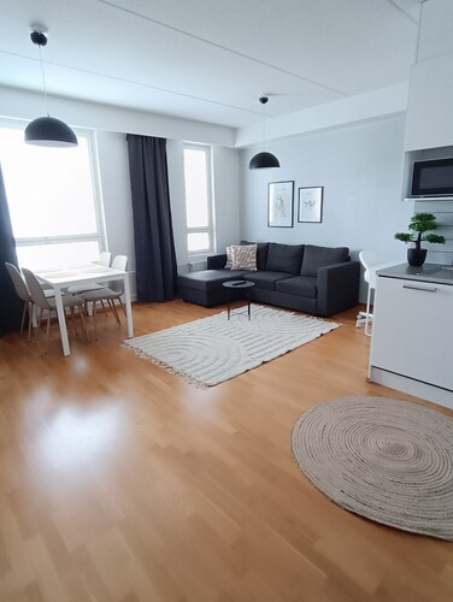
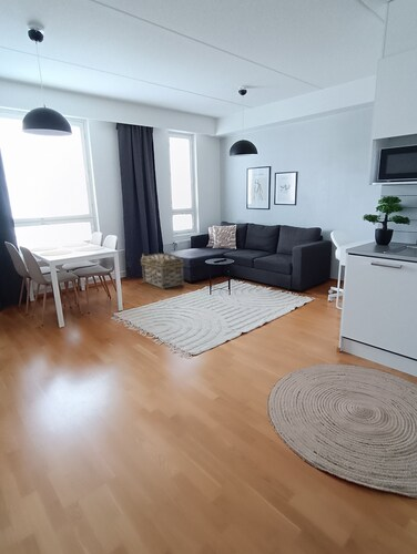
+ basket (161, 268)
